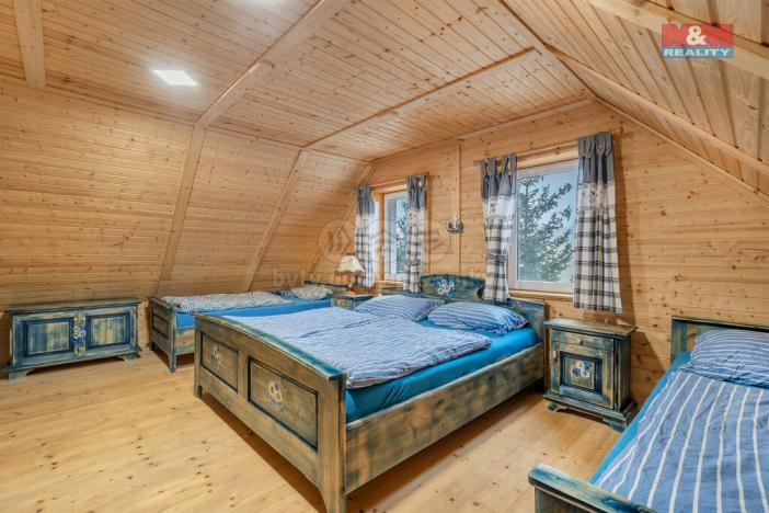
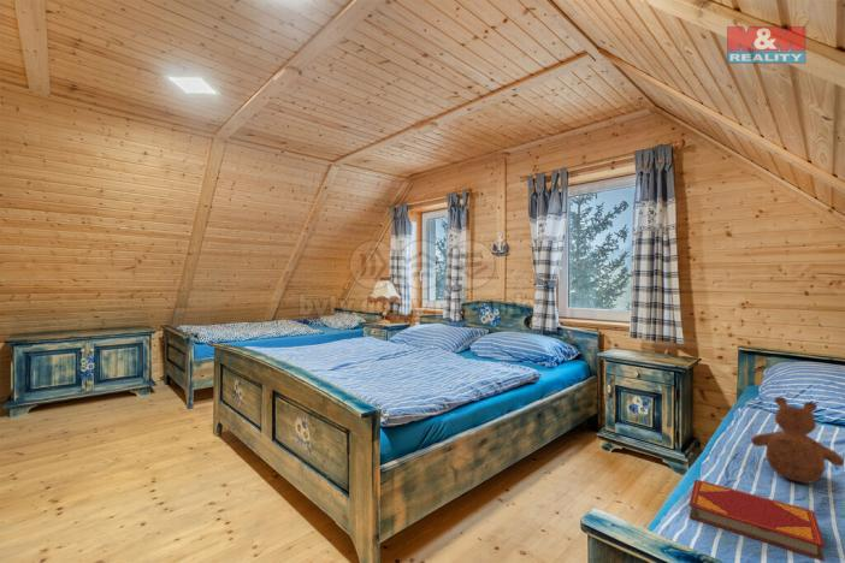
+ hardback book (750, 514)
+ teddy bear (794, 435)
